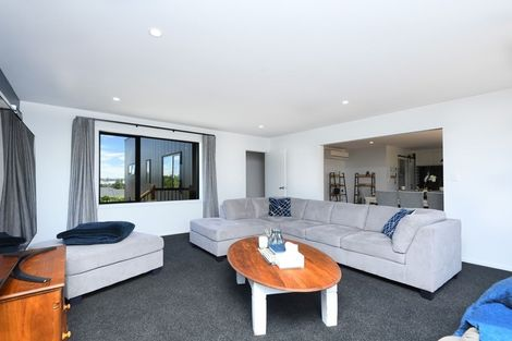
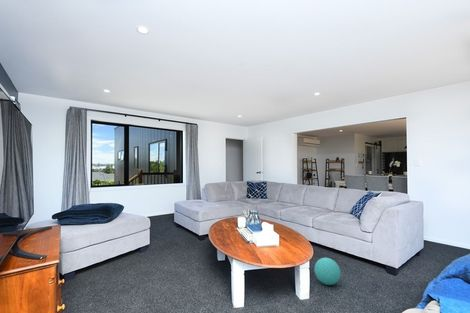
+ ball (327, 270)
